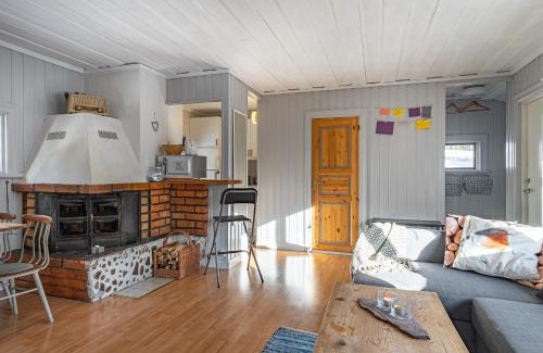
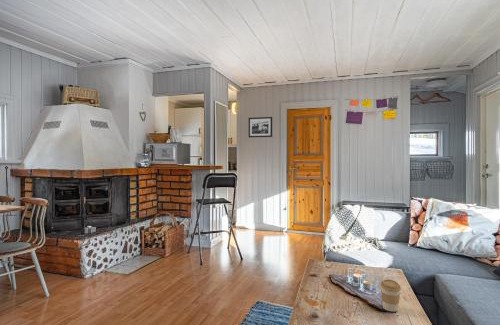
+ picture frame (260, 127)
+ coffee cup (390, 295)
